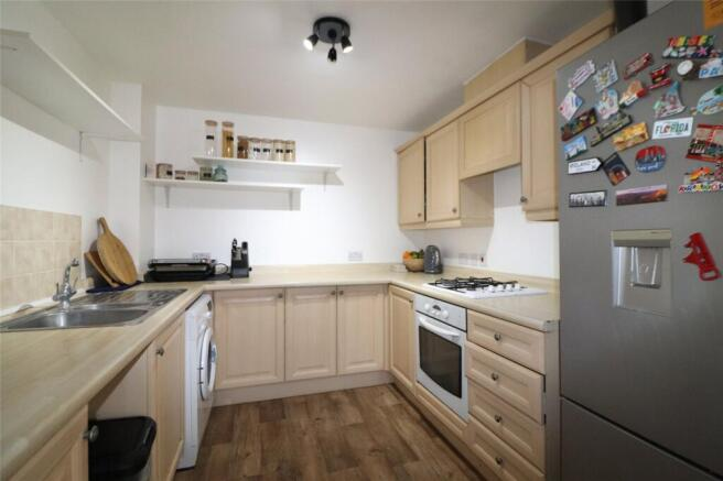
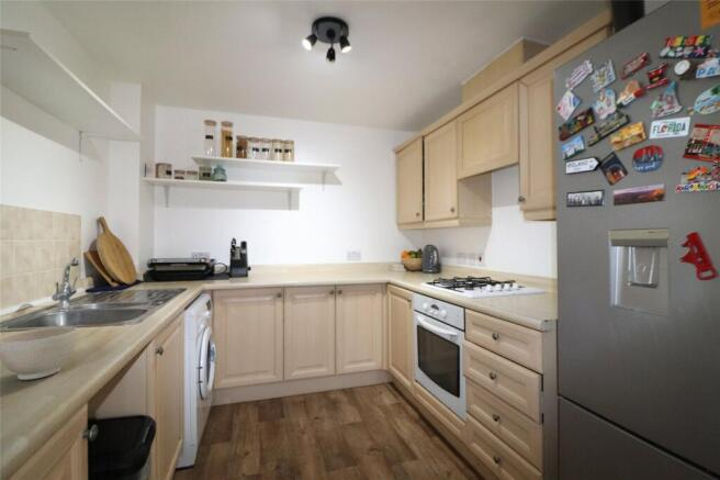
+ bowl (38, 354)
